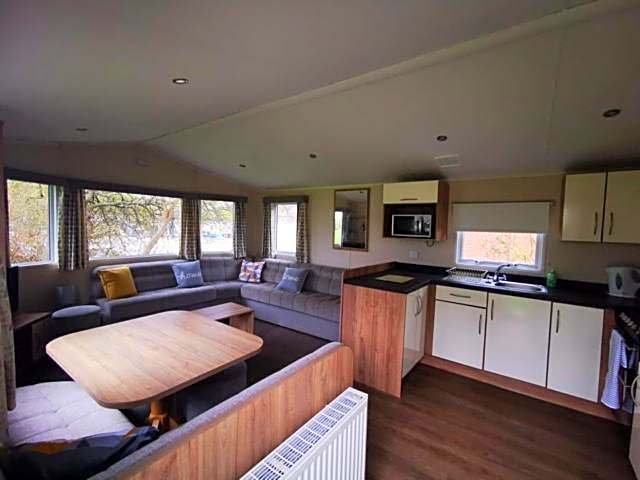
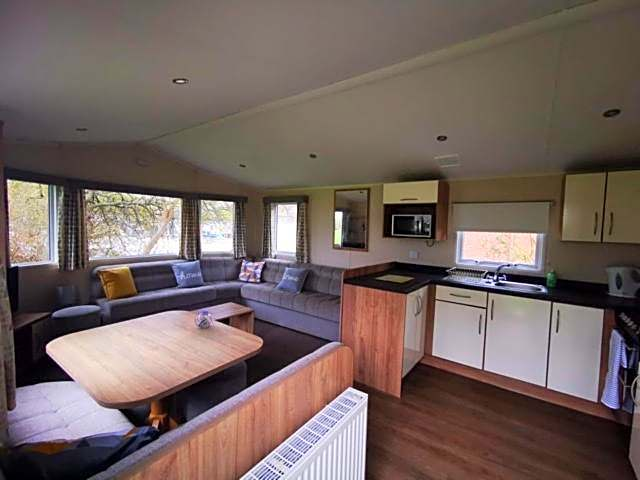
+ decorative orb (204, 318)
